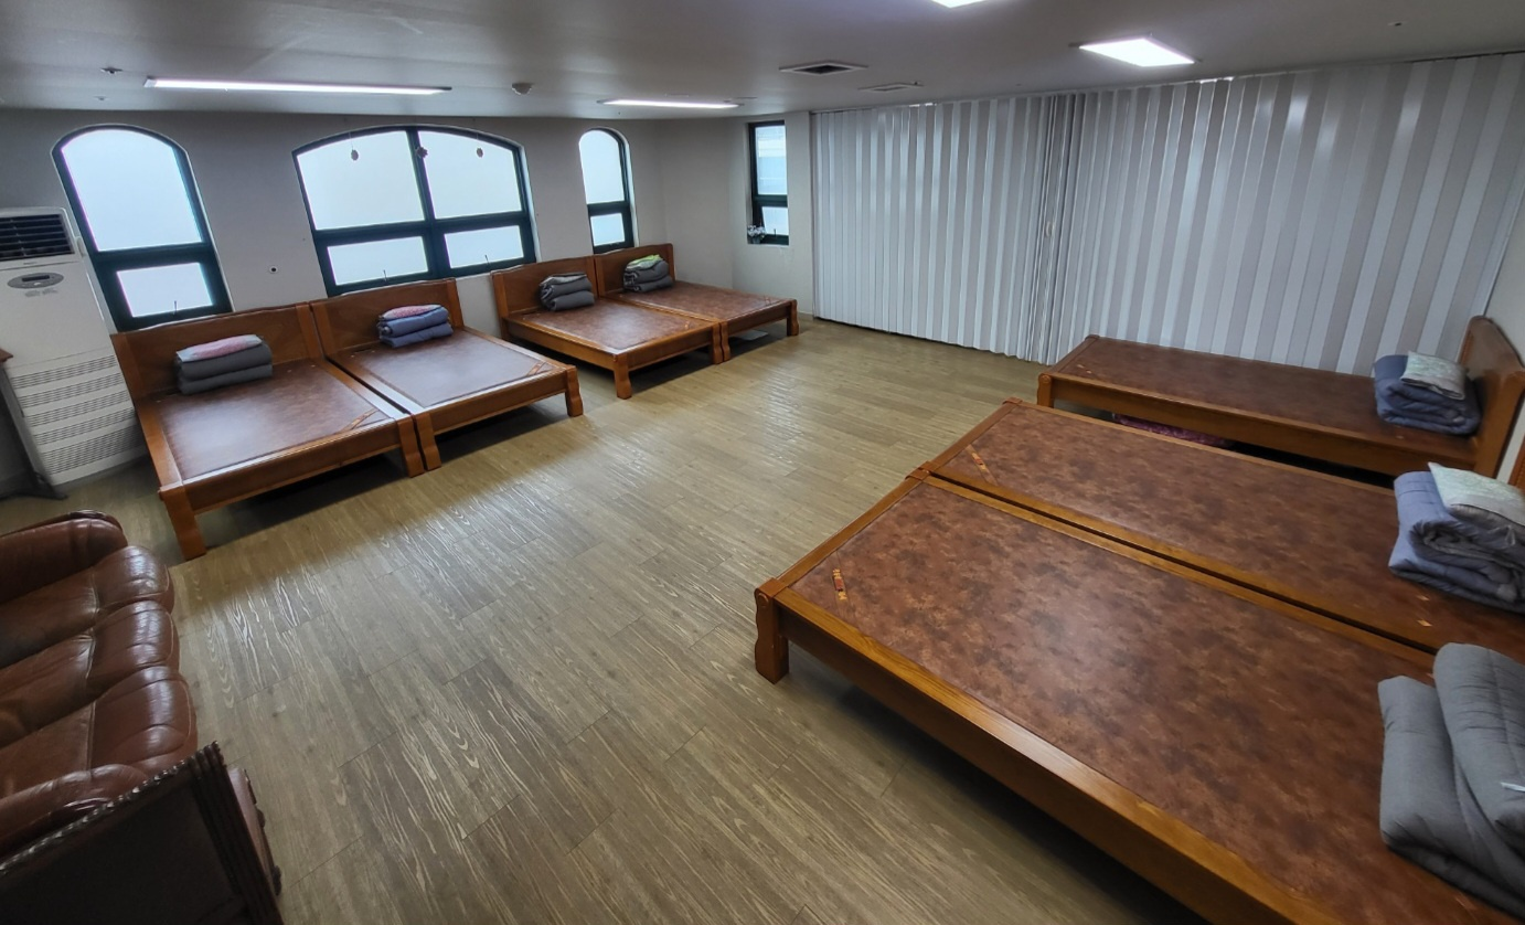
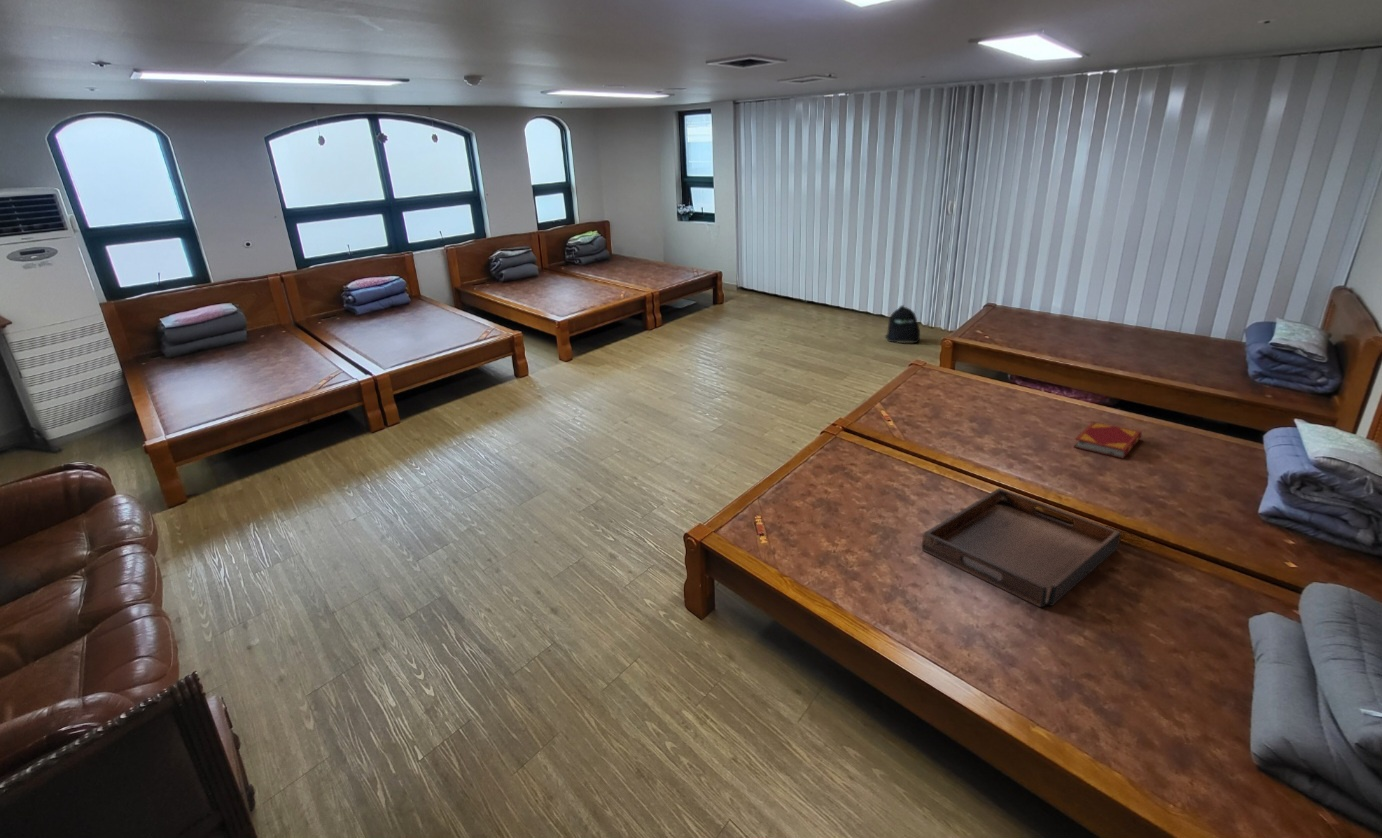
+ hardback book (1108, 439)
+ backpack (903, 322)
+ serving tray (1019, 540)
